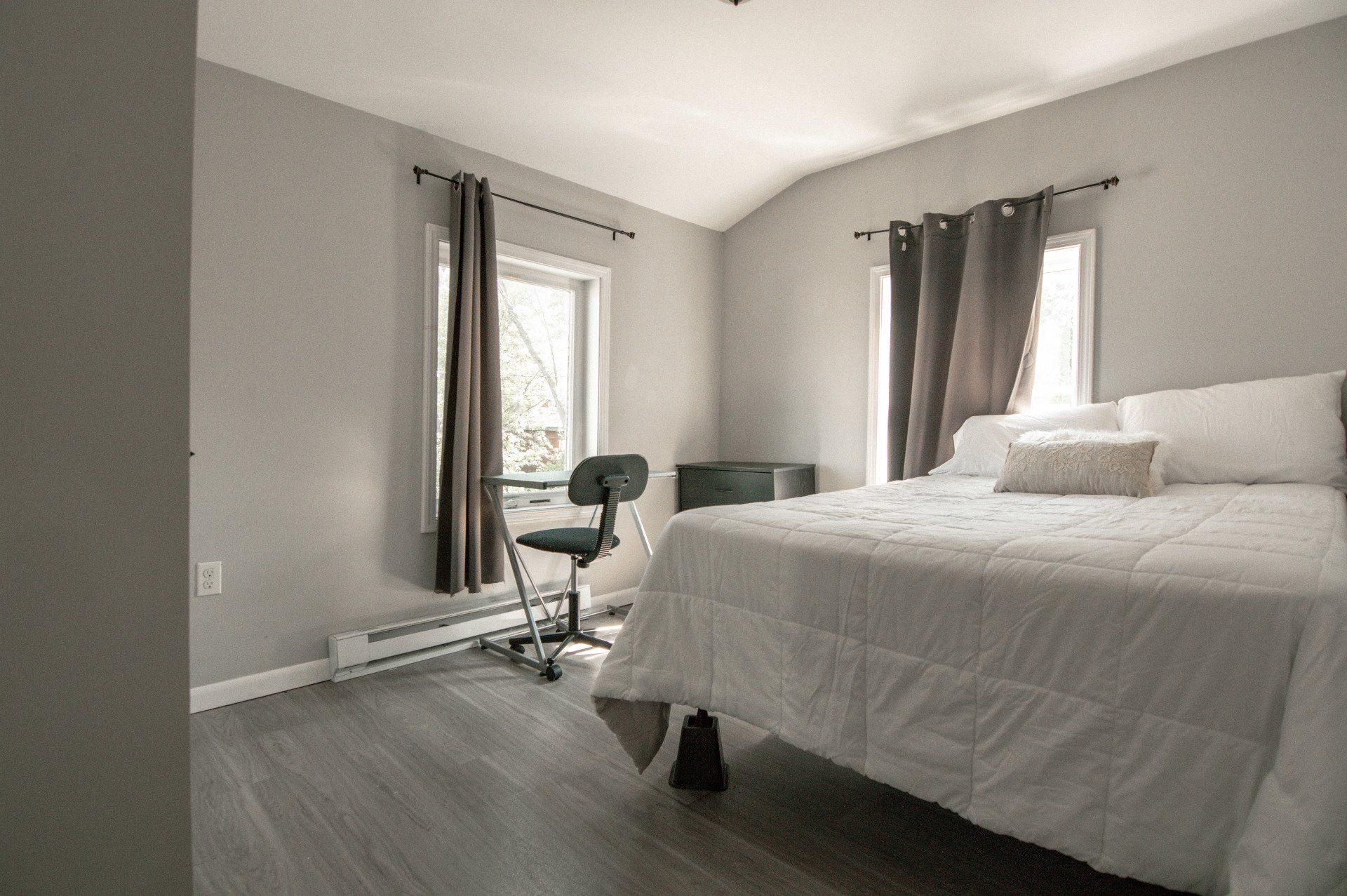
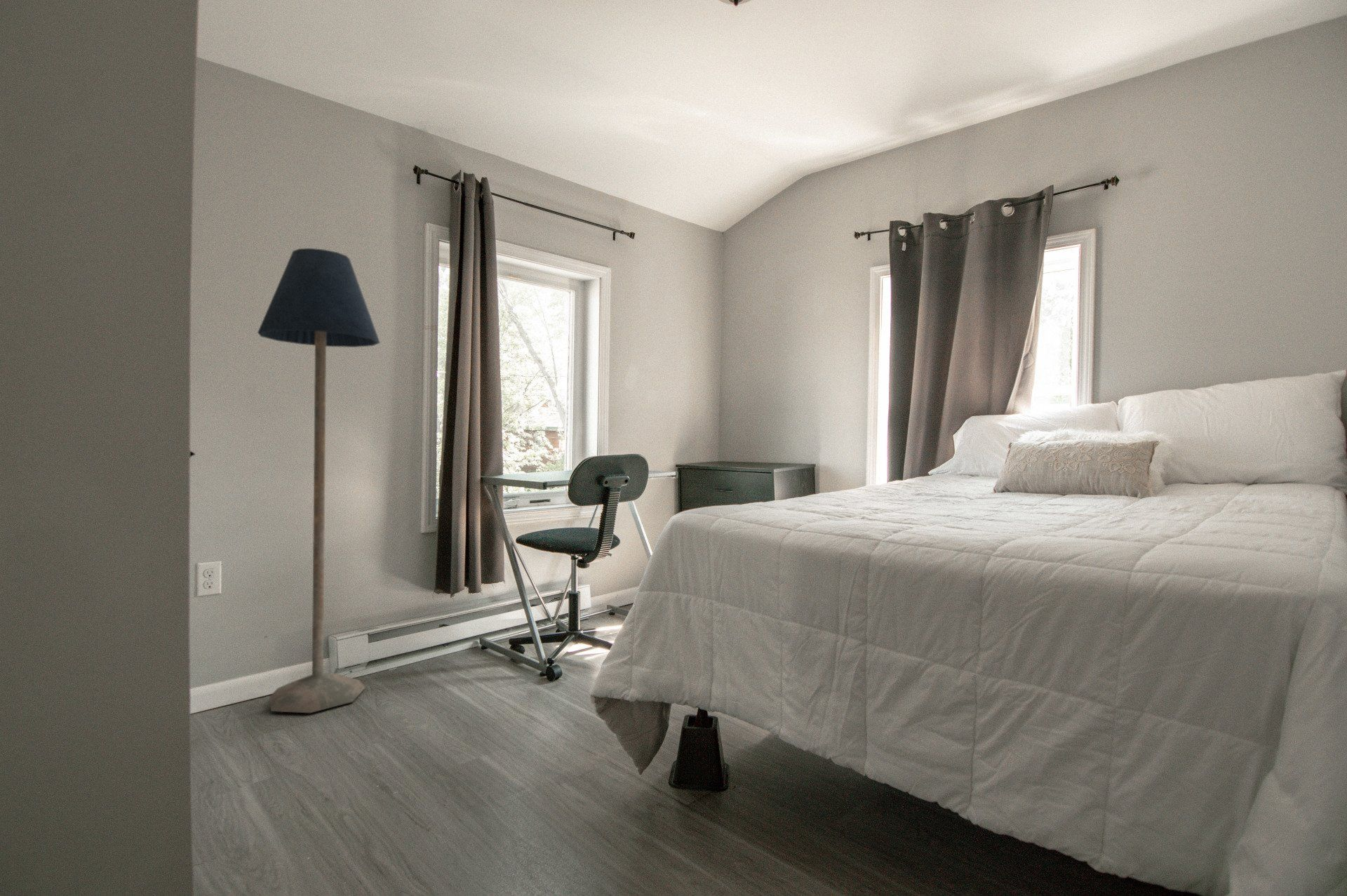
+ floor lamp (319, 475)
